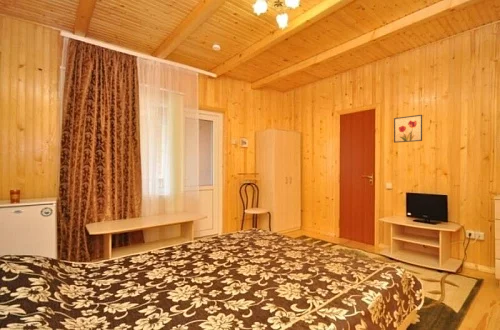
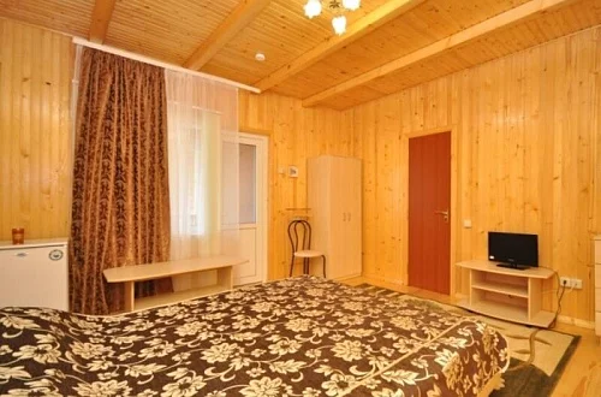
- wall art (407, 129)
